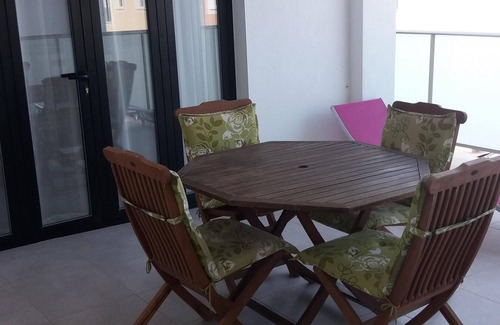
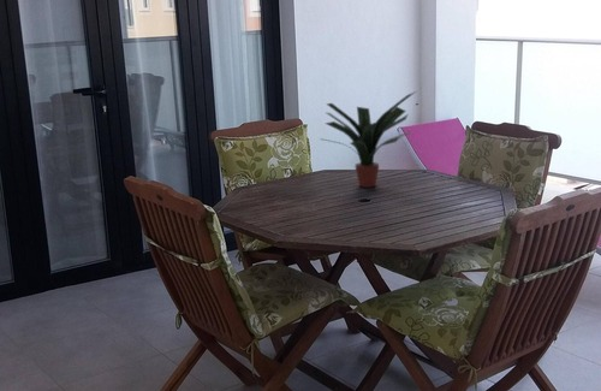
+ potted plant (369, 138)
